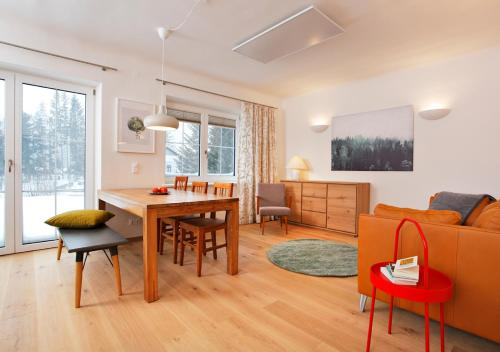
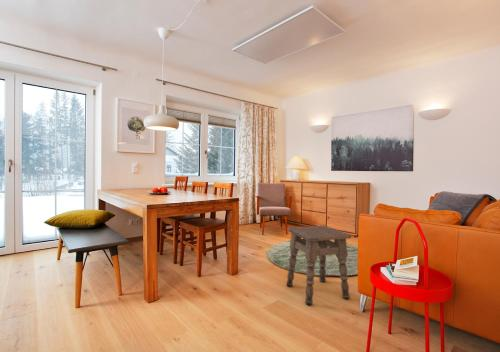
+ side table (316, 260)
